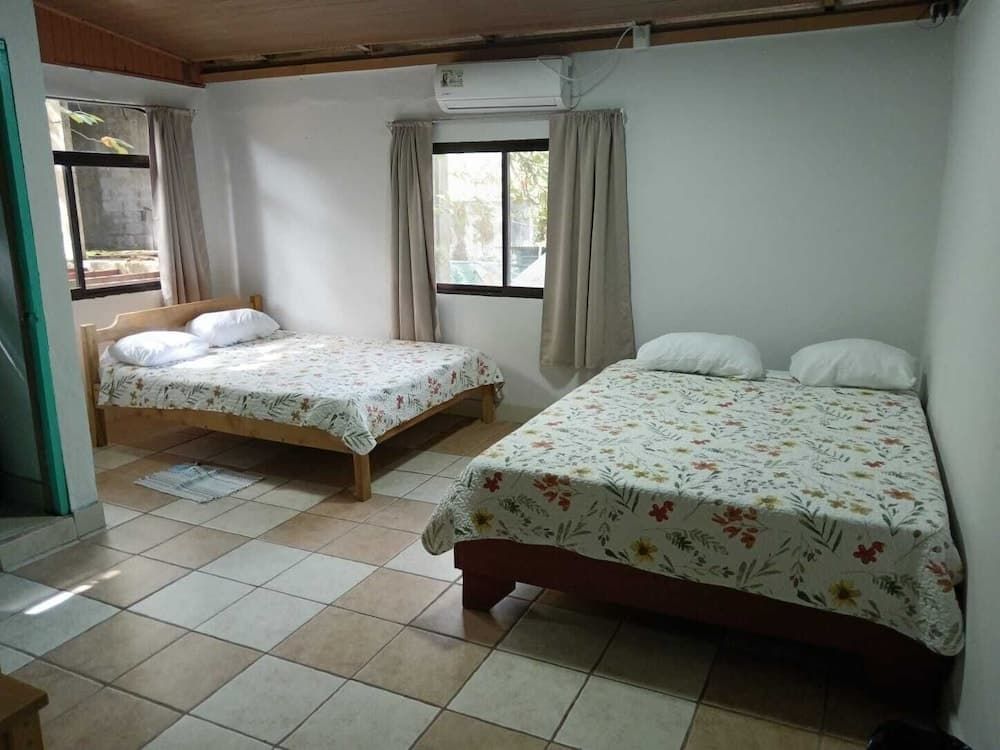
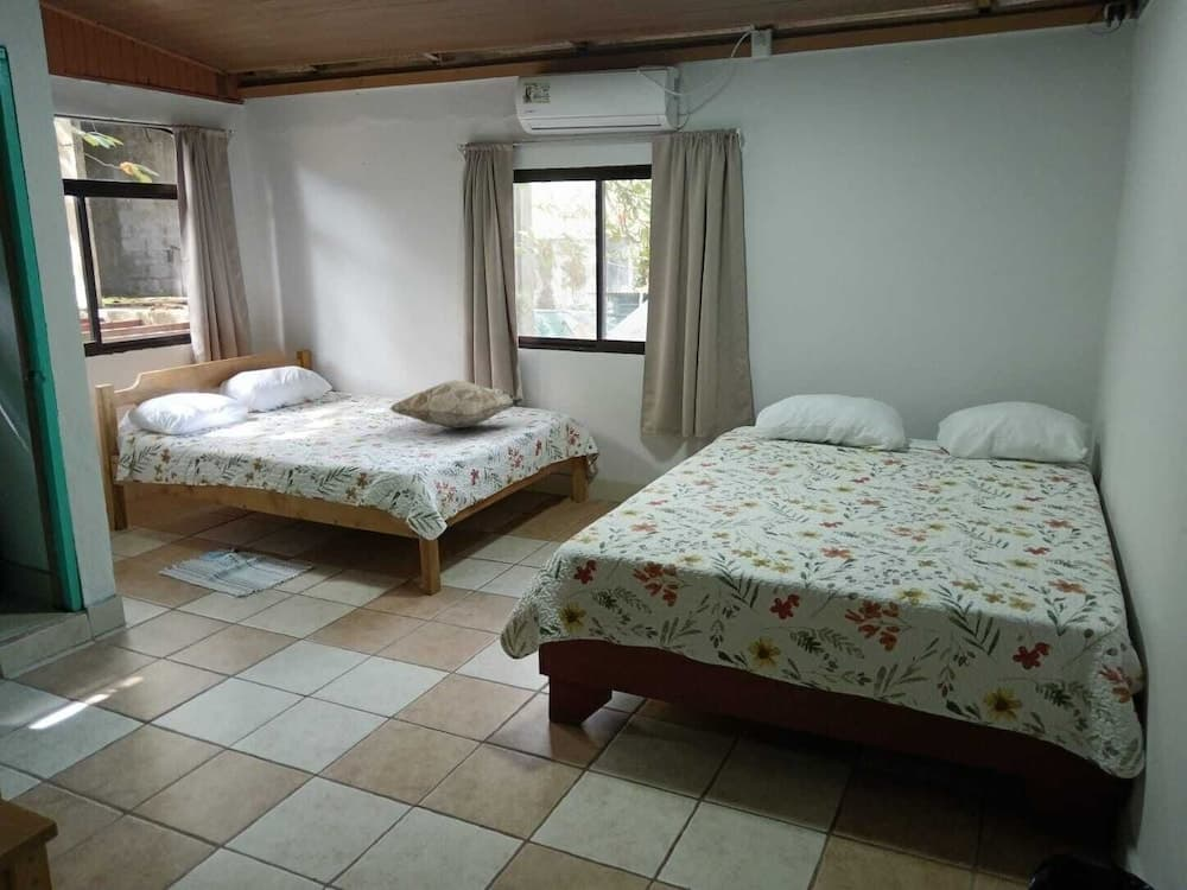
+ decorative pillow (457, 403)
